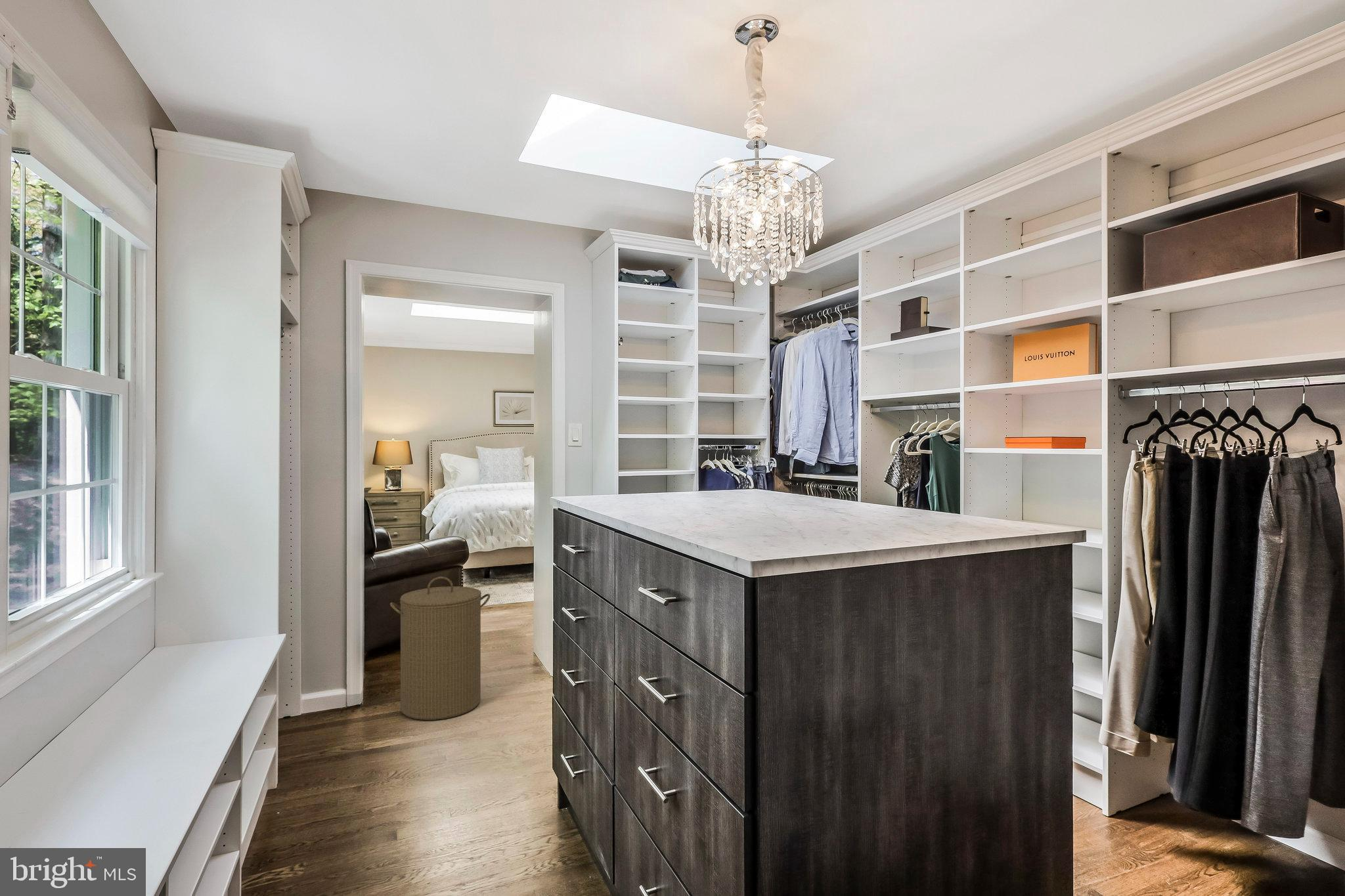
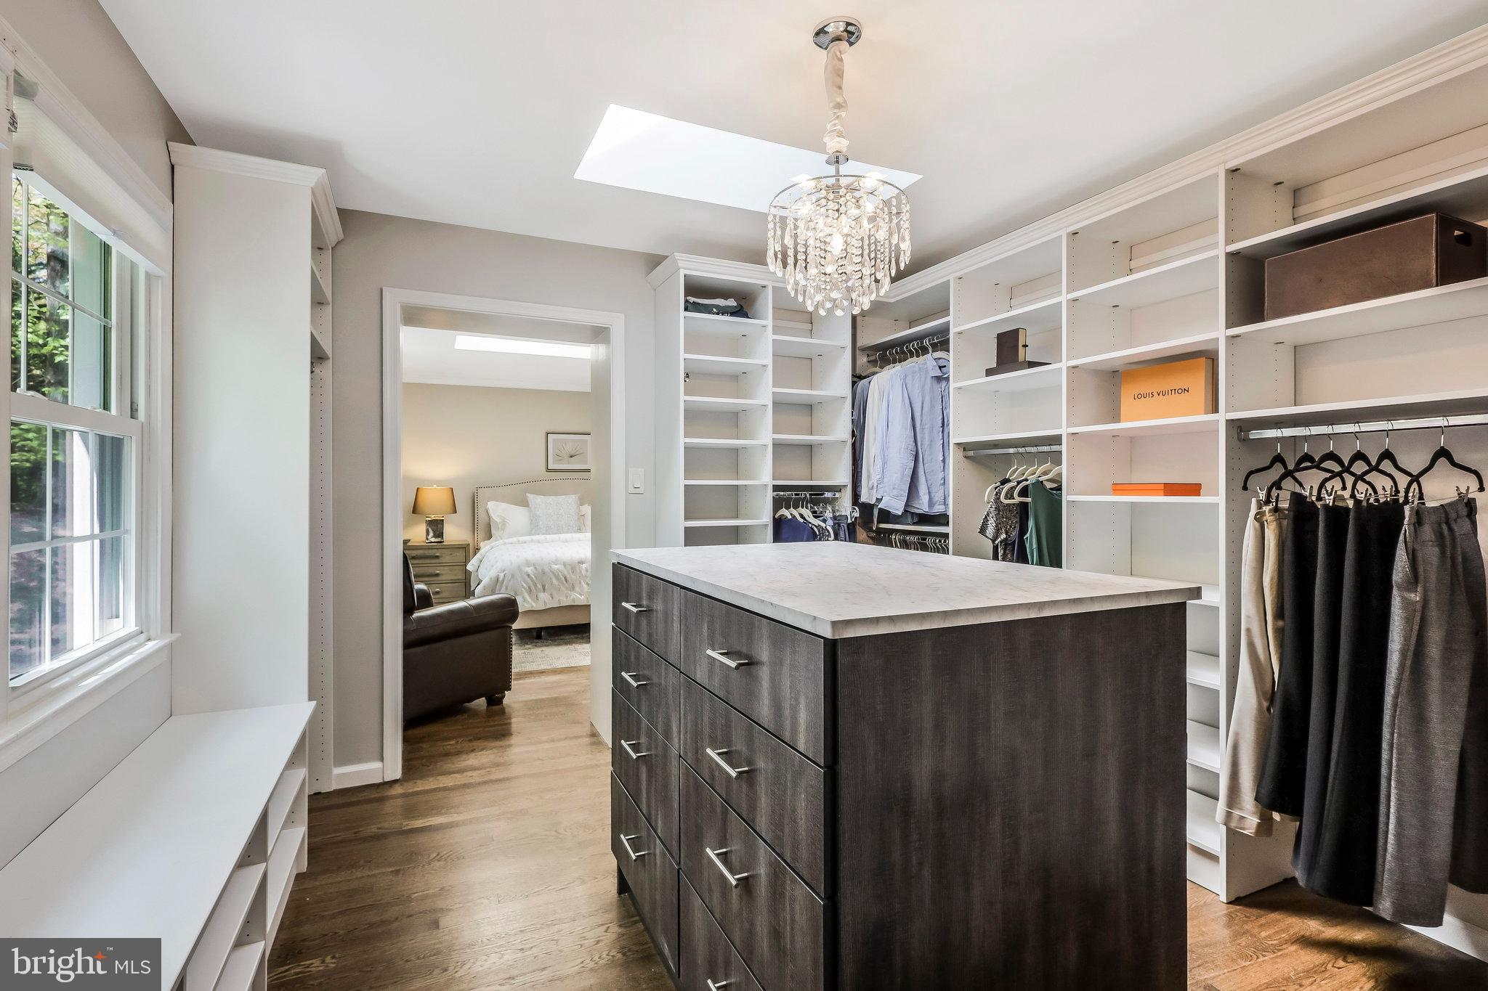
- laundry hamper (441, 641)
